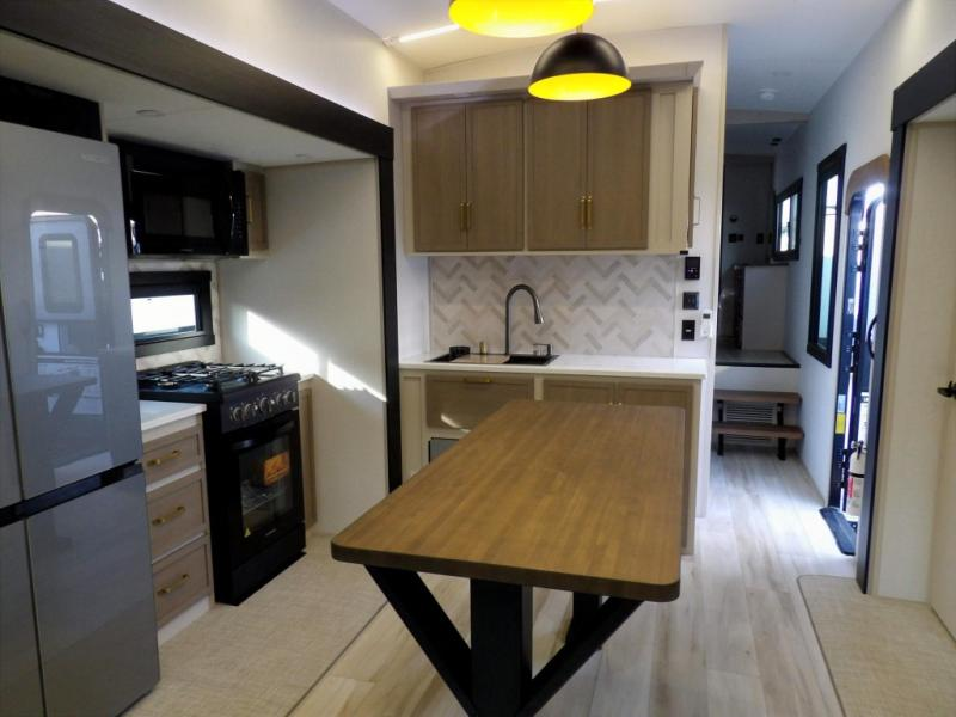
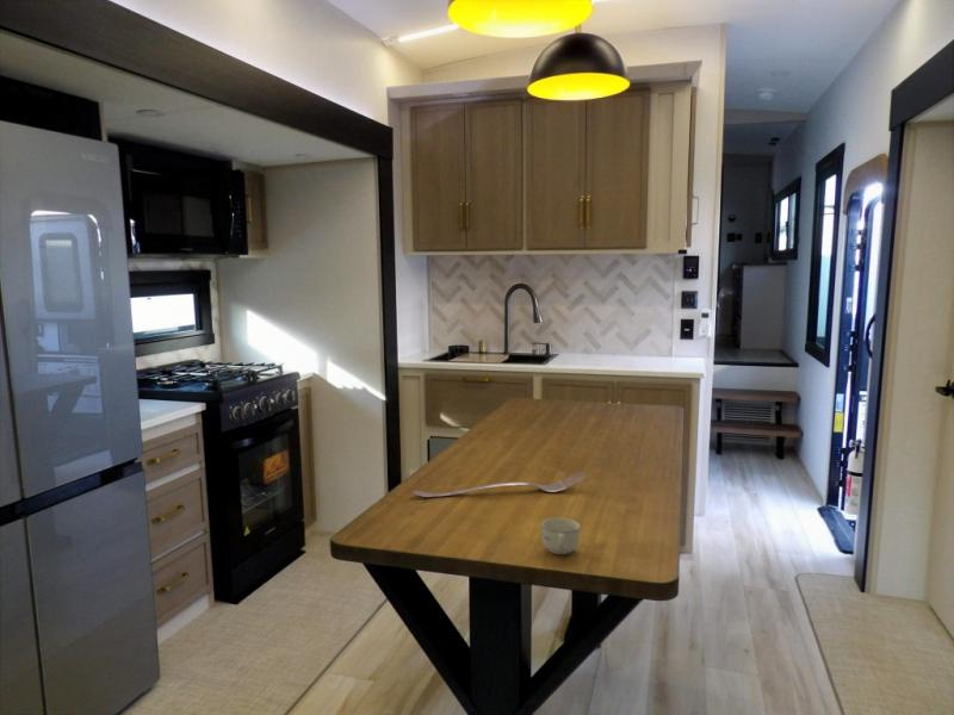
+ cup (559, 539)
+ cutting board (500, 485)
